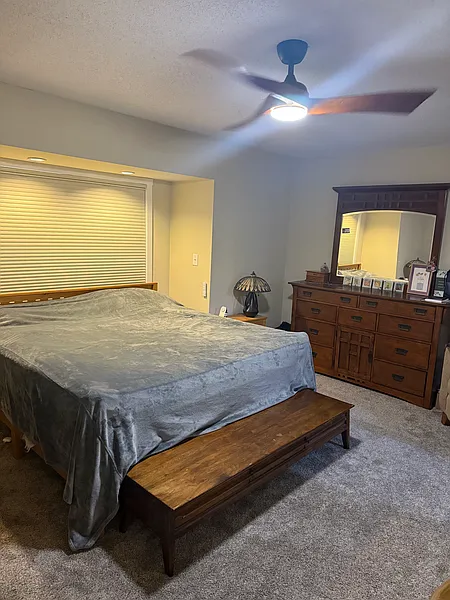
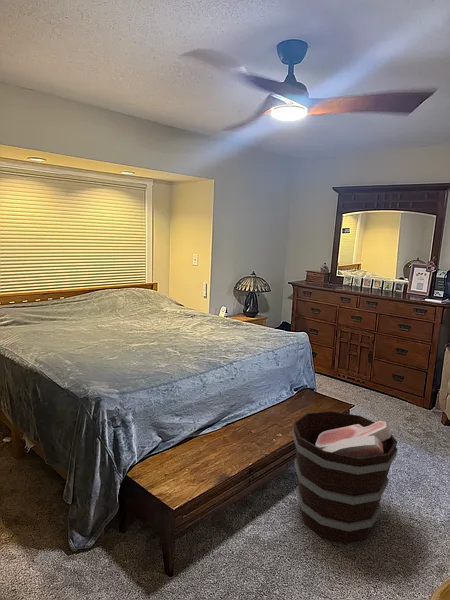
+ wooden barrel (340, 470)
